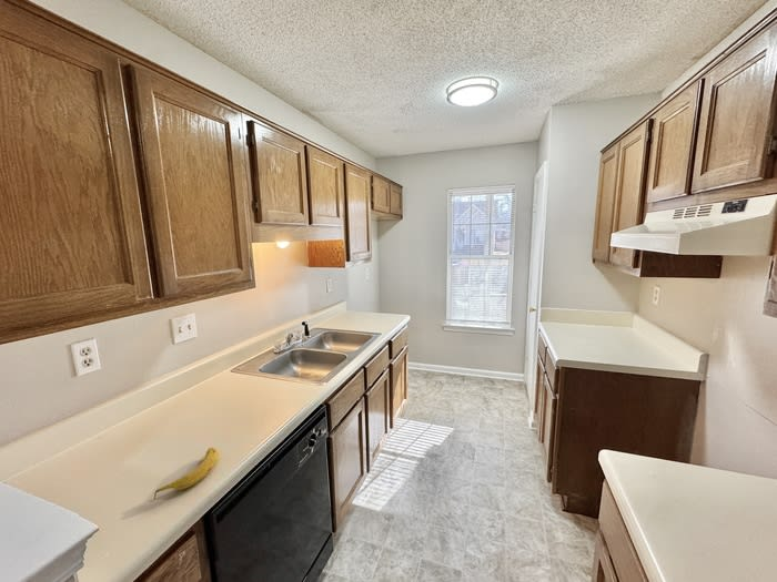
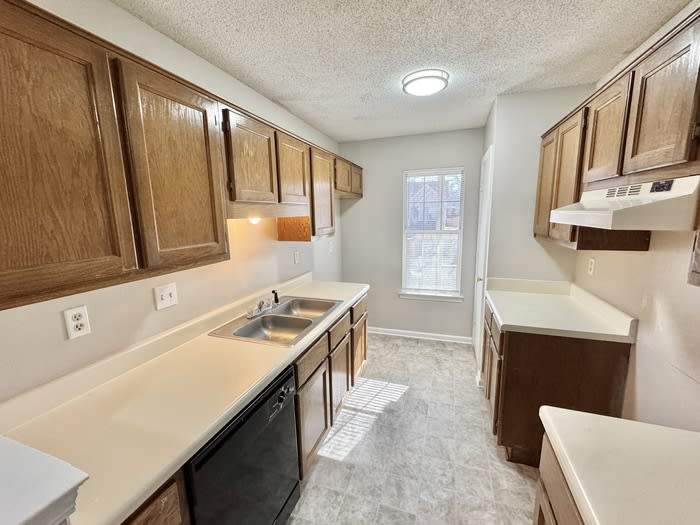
- fruit (194, 469)
